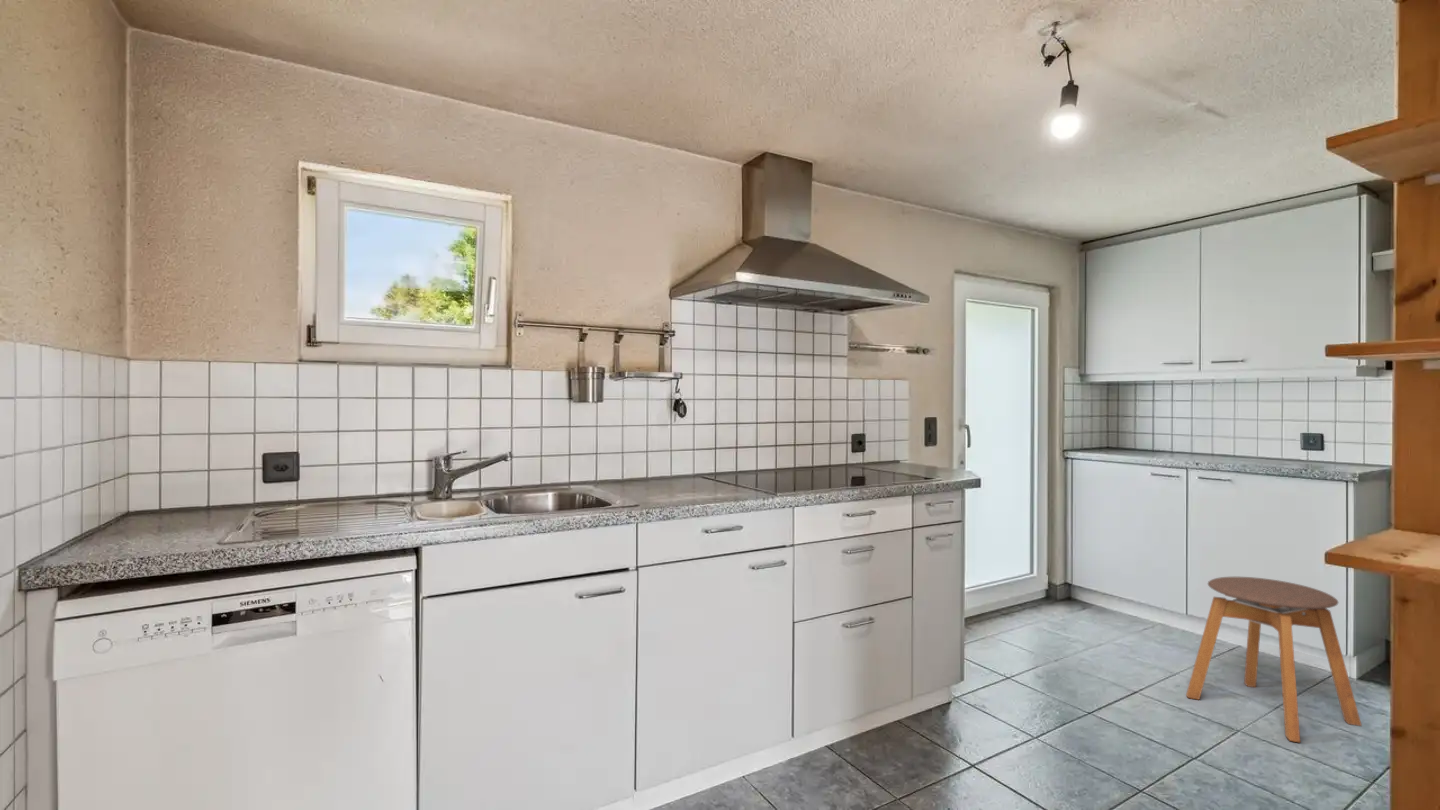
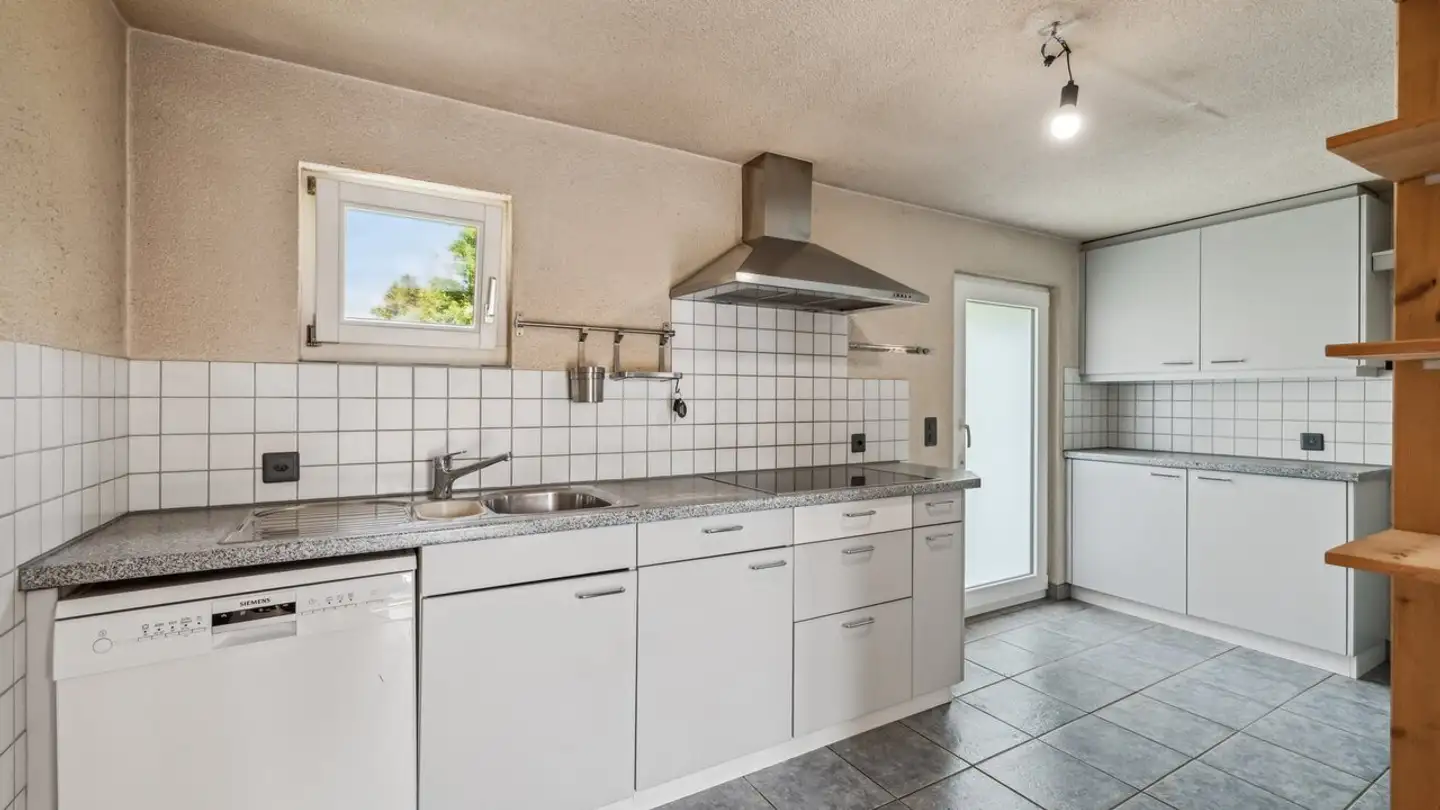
- stool (1279, 647)
